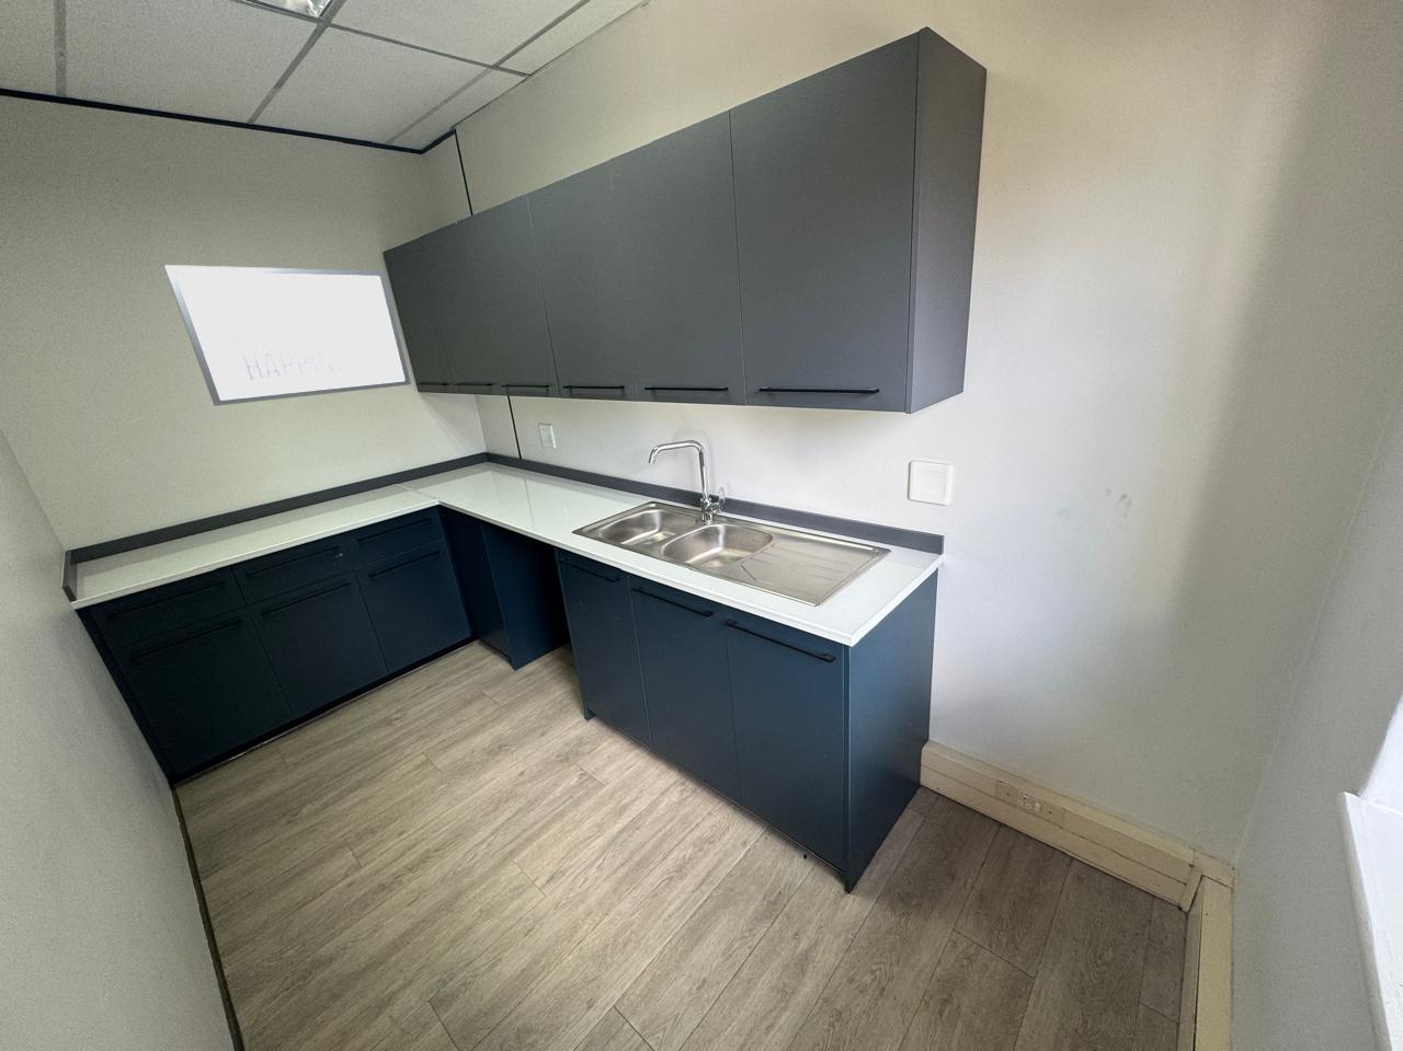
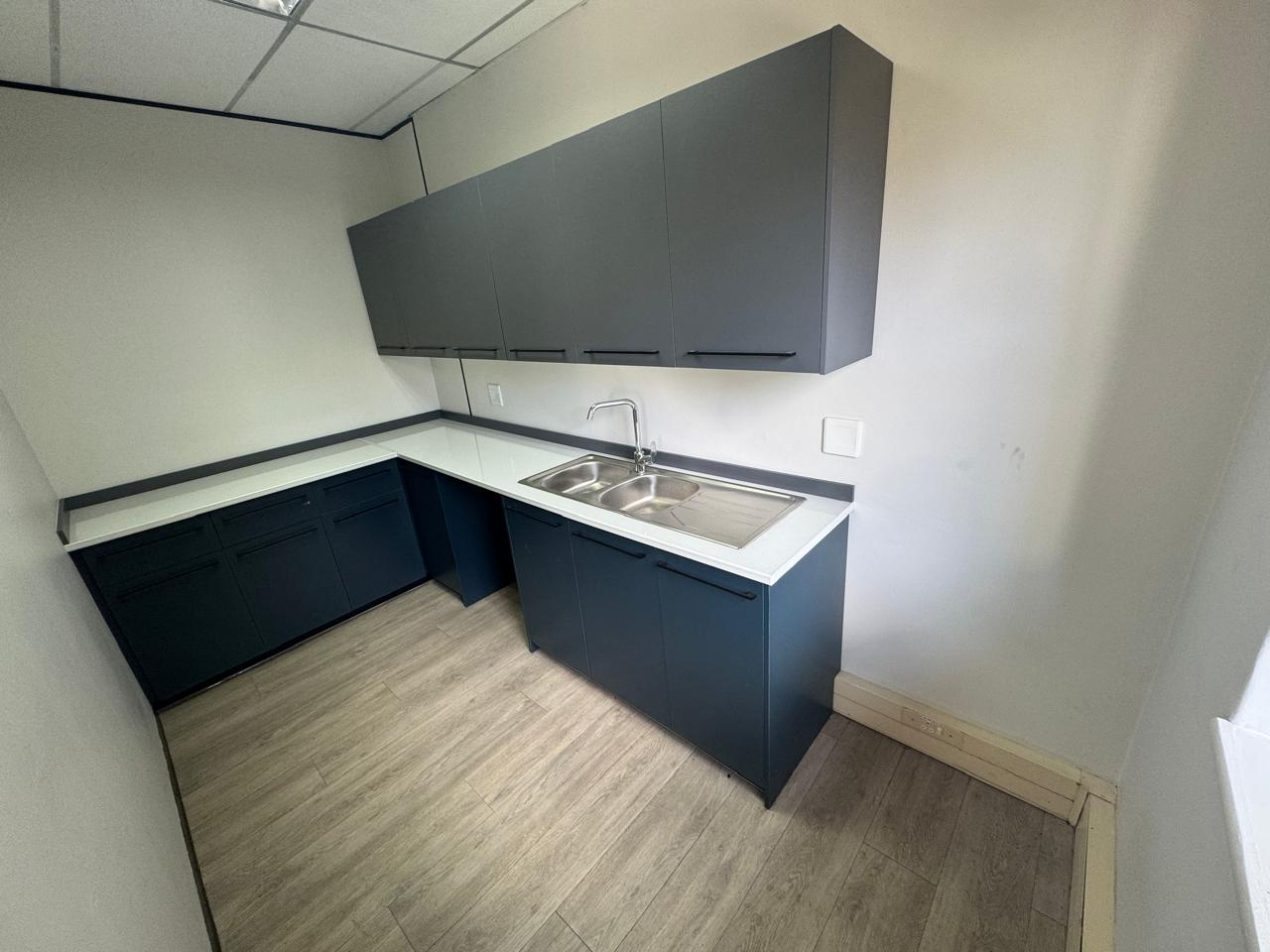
- mirror (305, 332)
